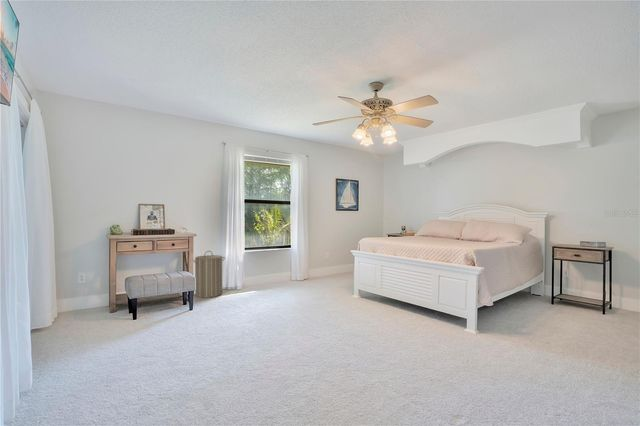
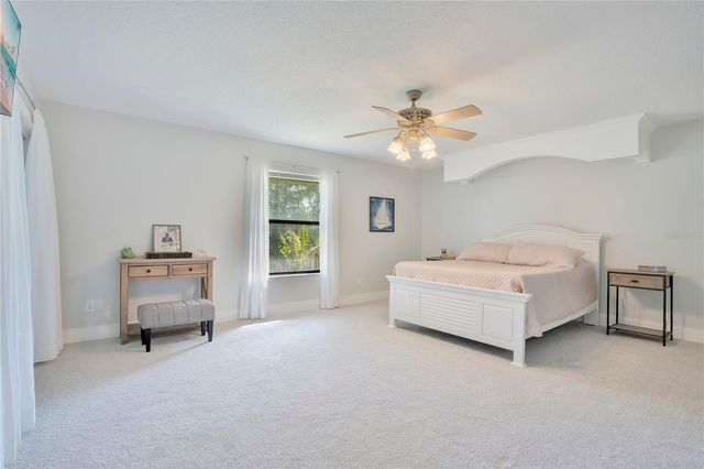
- laundry hamper (209, 272)
